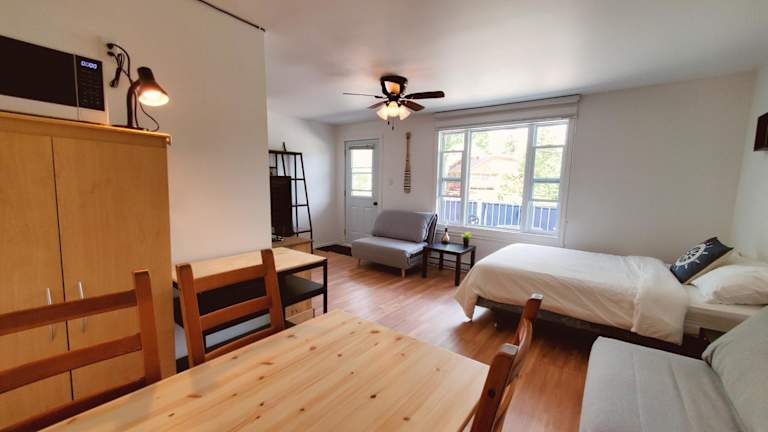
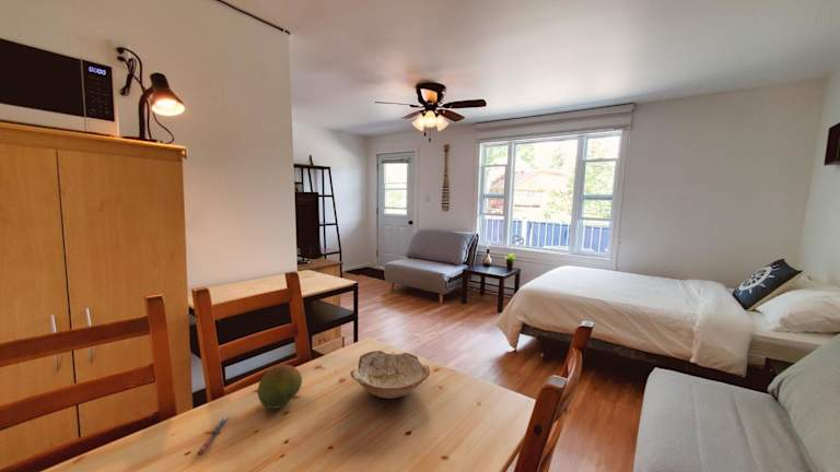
+ fruit (280, 386)
+ pen (213, 433)
+ bowl (390, 377)
